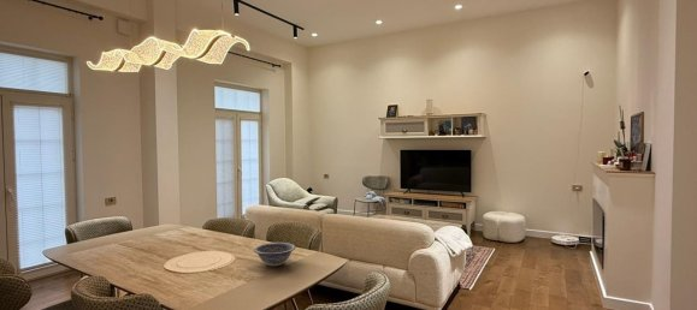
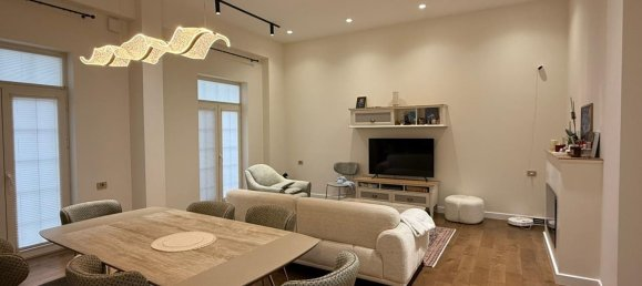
- decorative bowl (274, 255)
